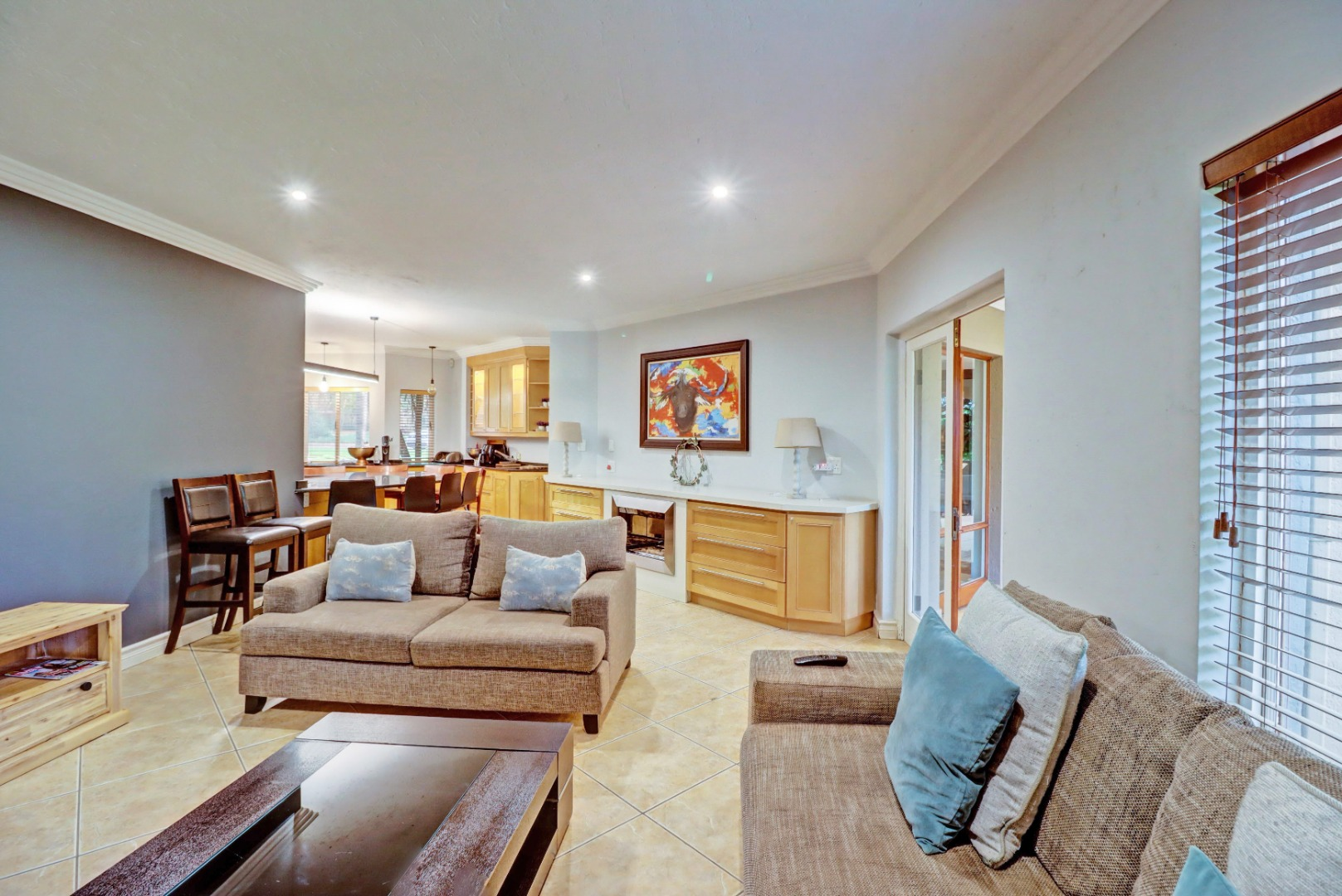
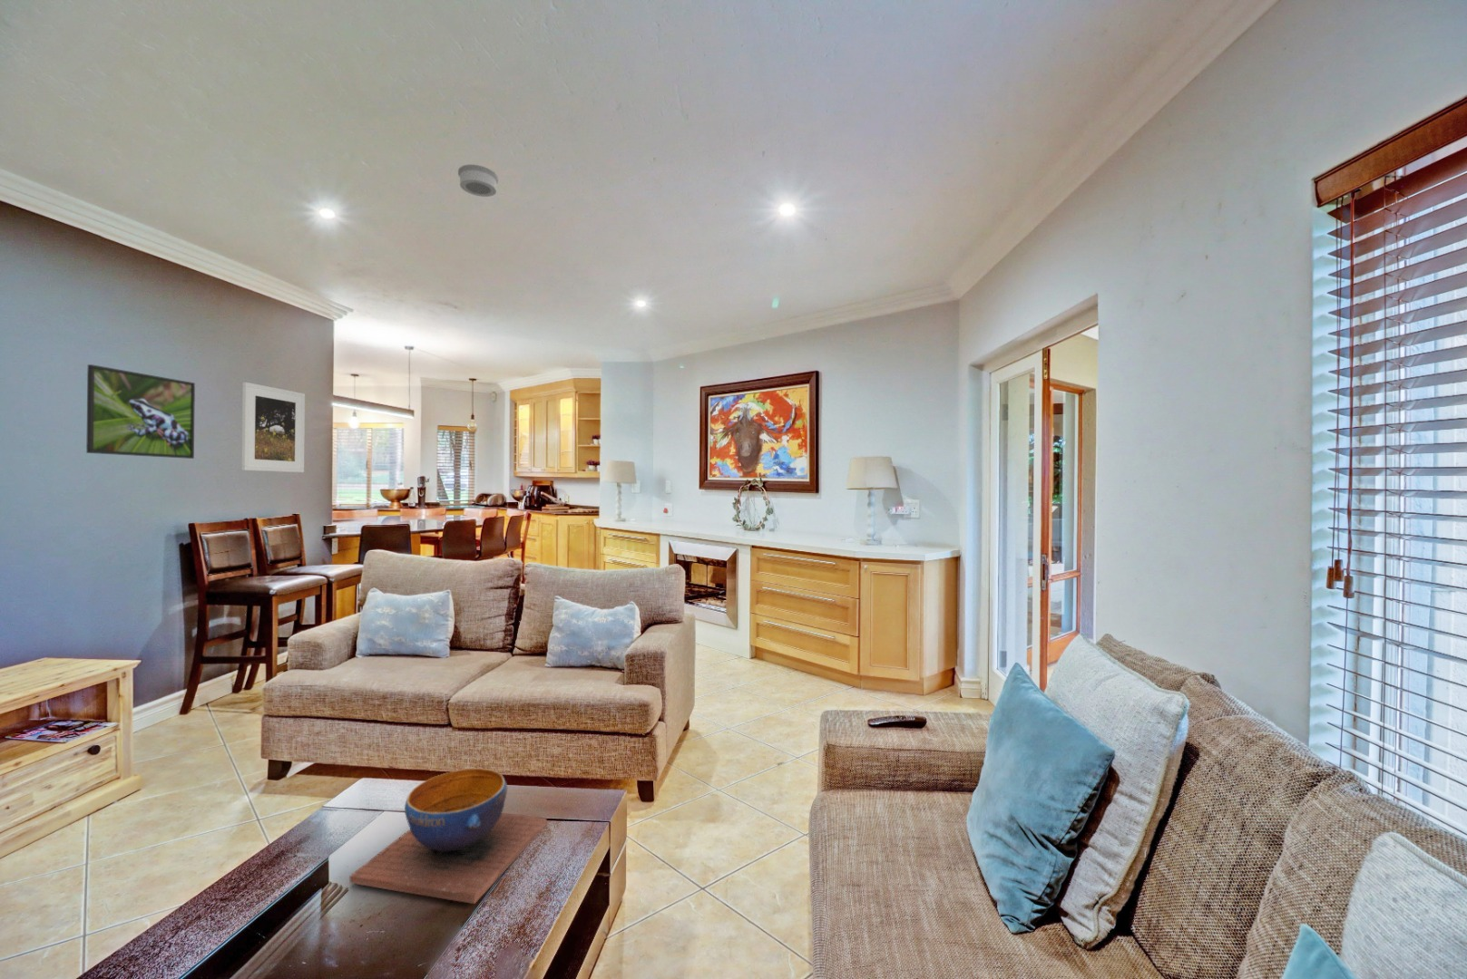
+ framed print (144, 415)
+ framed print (274, 429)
+ decorative bowl (456, 819)
+ smoke detector (478, 178)
